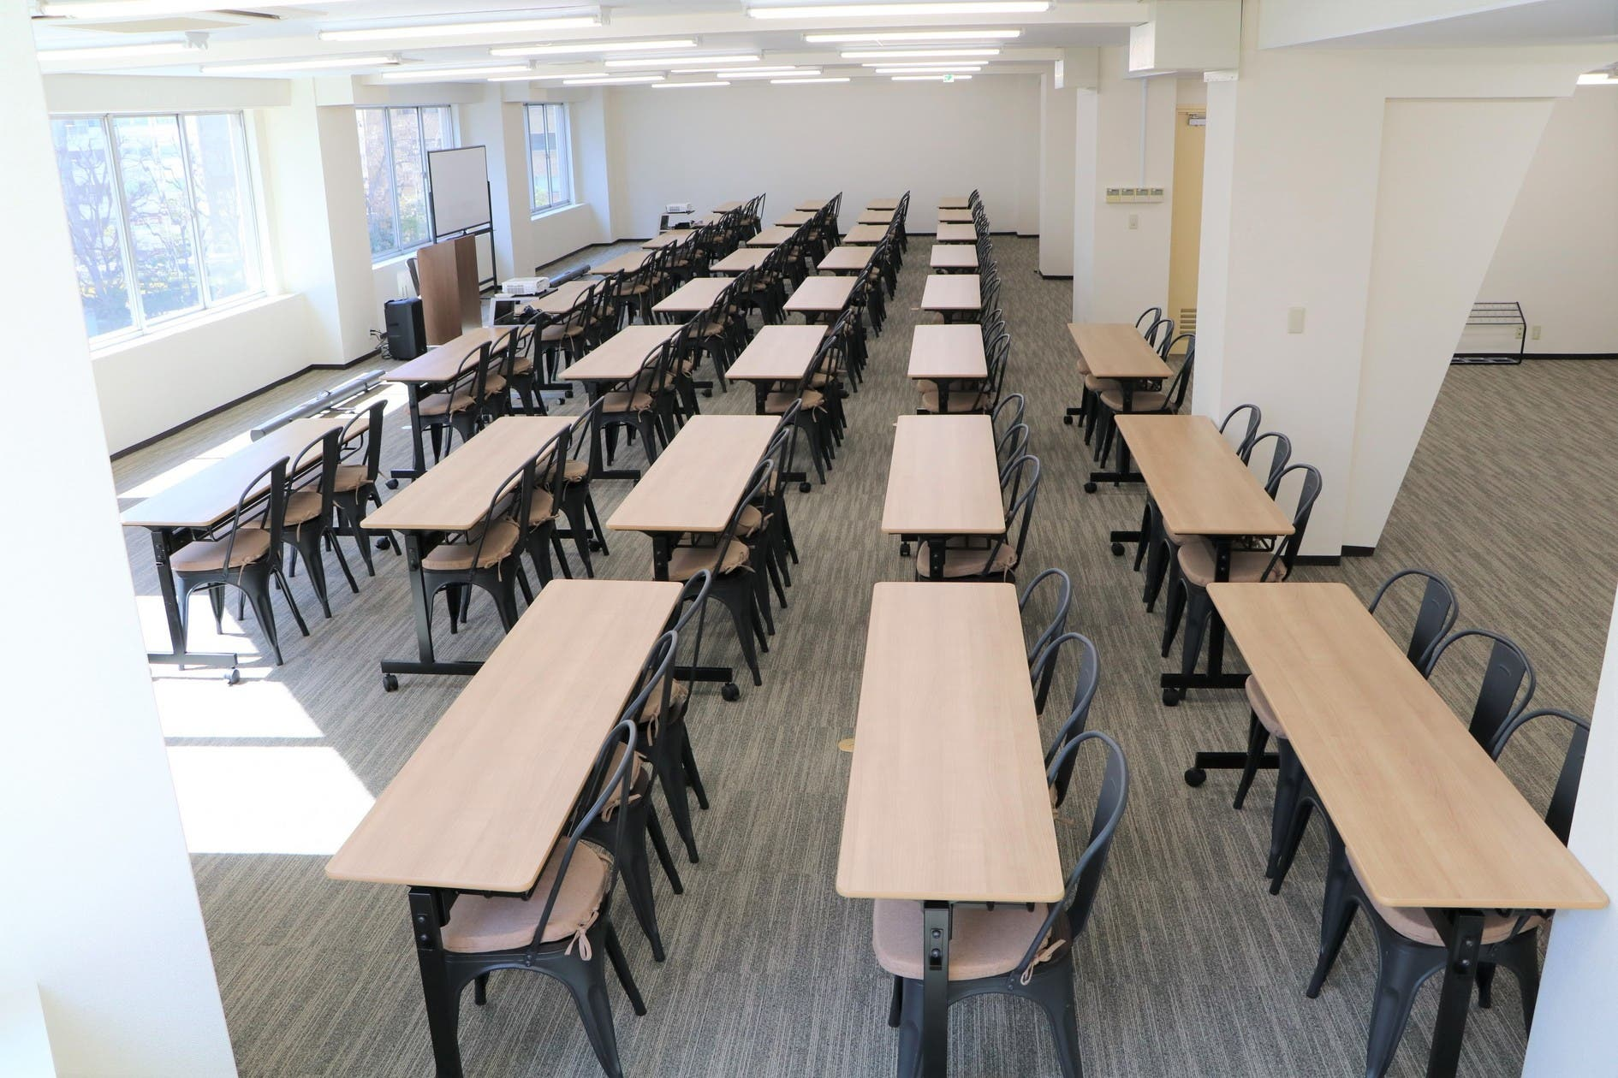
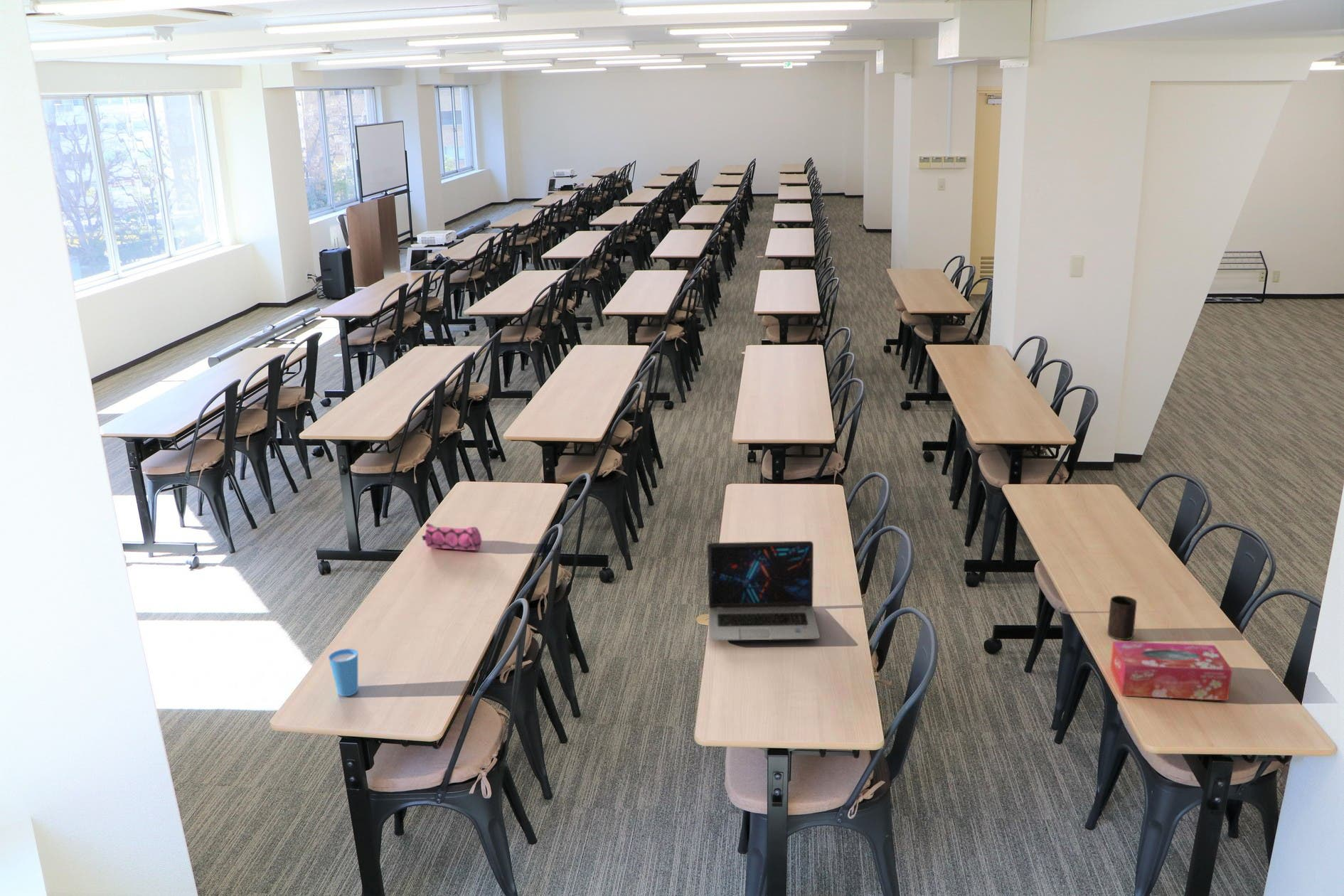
+ pencil case (452, 536)
+ cup (1121, 617)
+ laptop (762, 591)
+ tissue box (1168, 670)
+ cup (346, 673)
